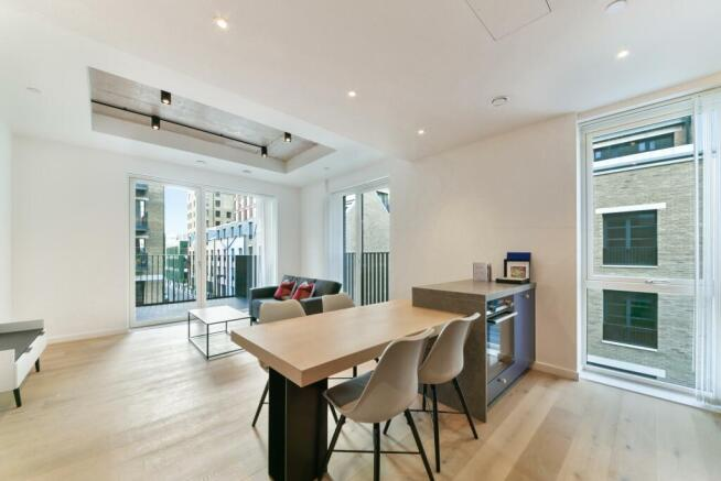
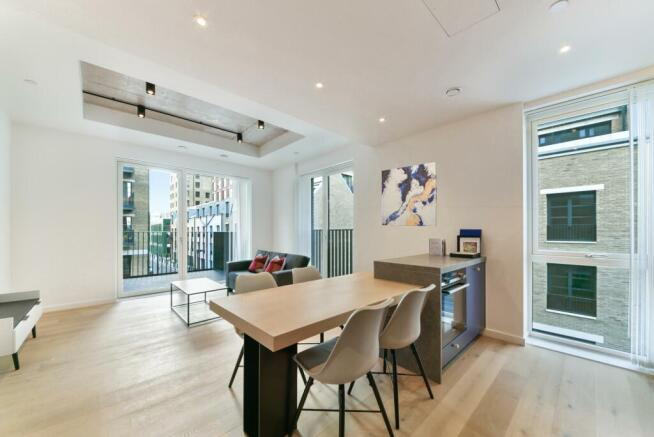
+ wall art (406, 196)
